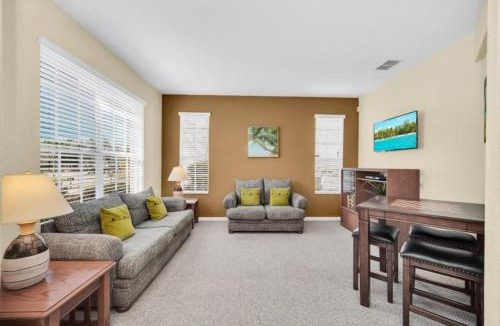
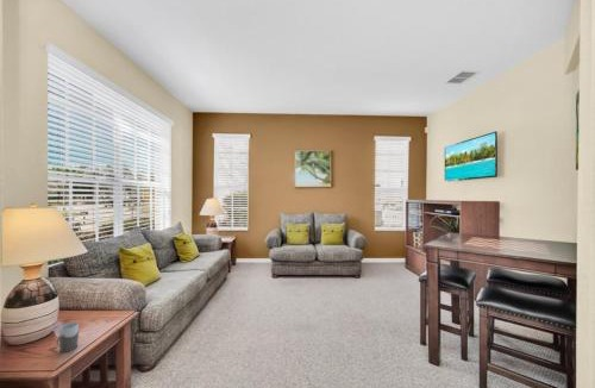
+ mug (65, 338)
